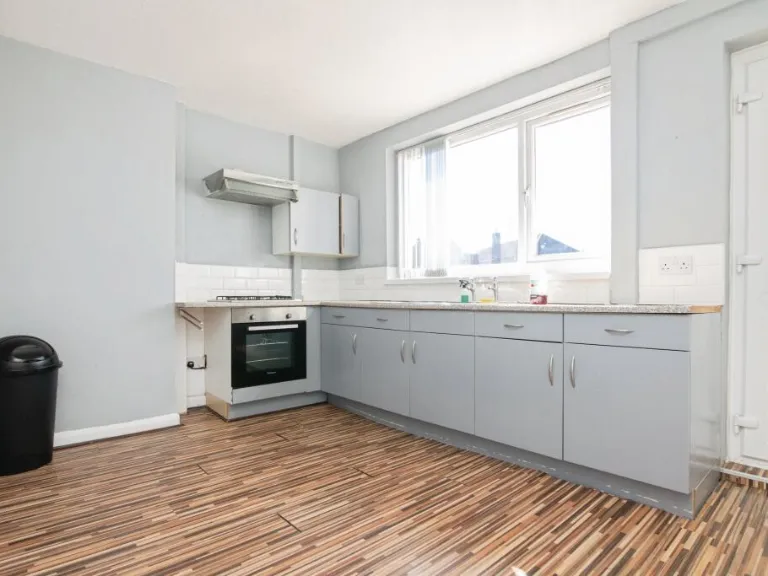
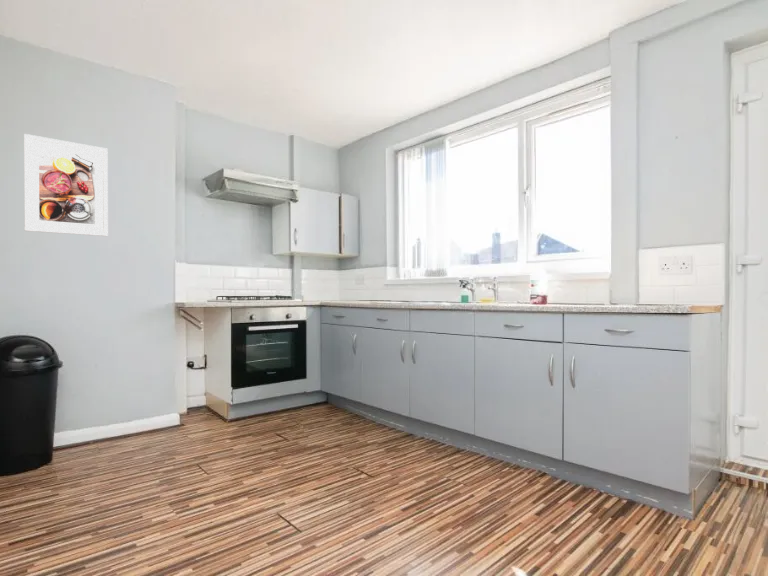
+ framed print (68, 187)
